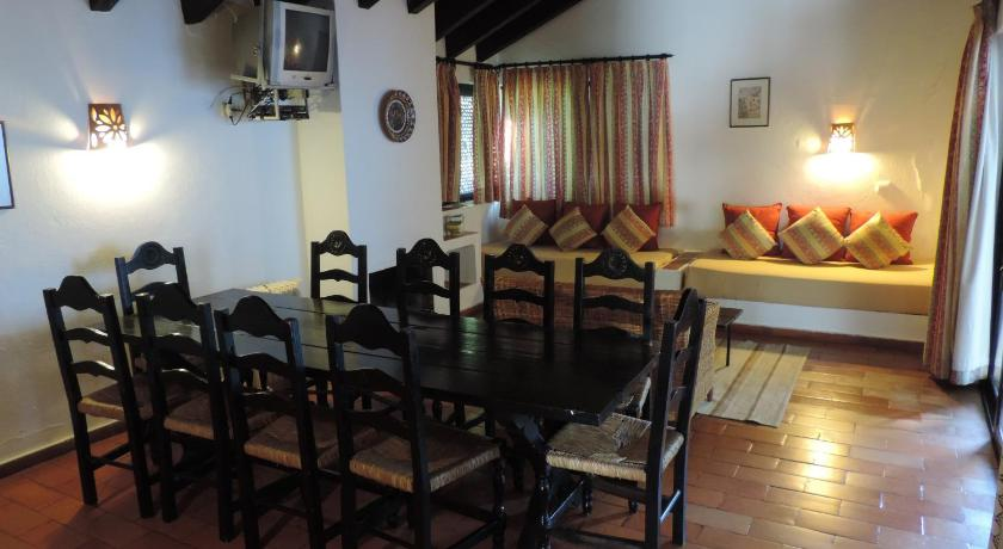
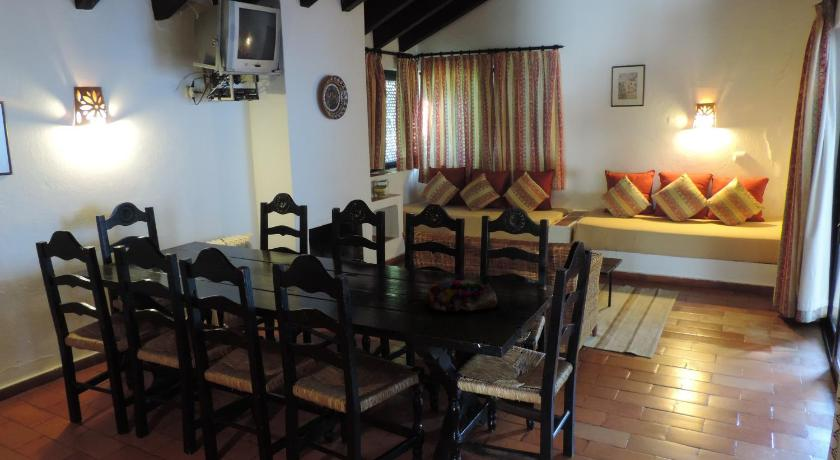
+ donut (461, 292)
